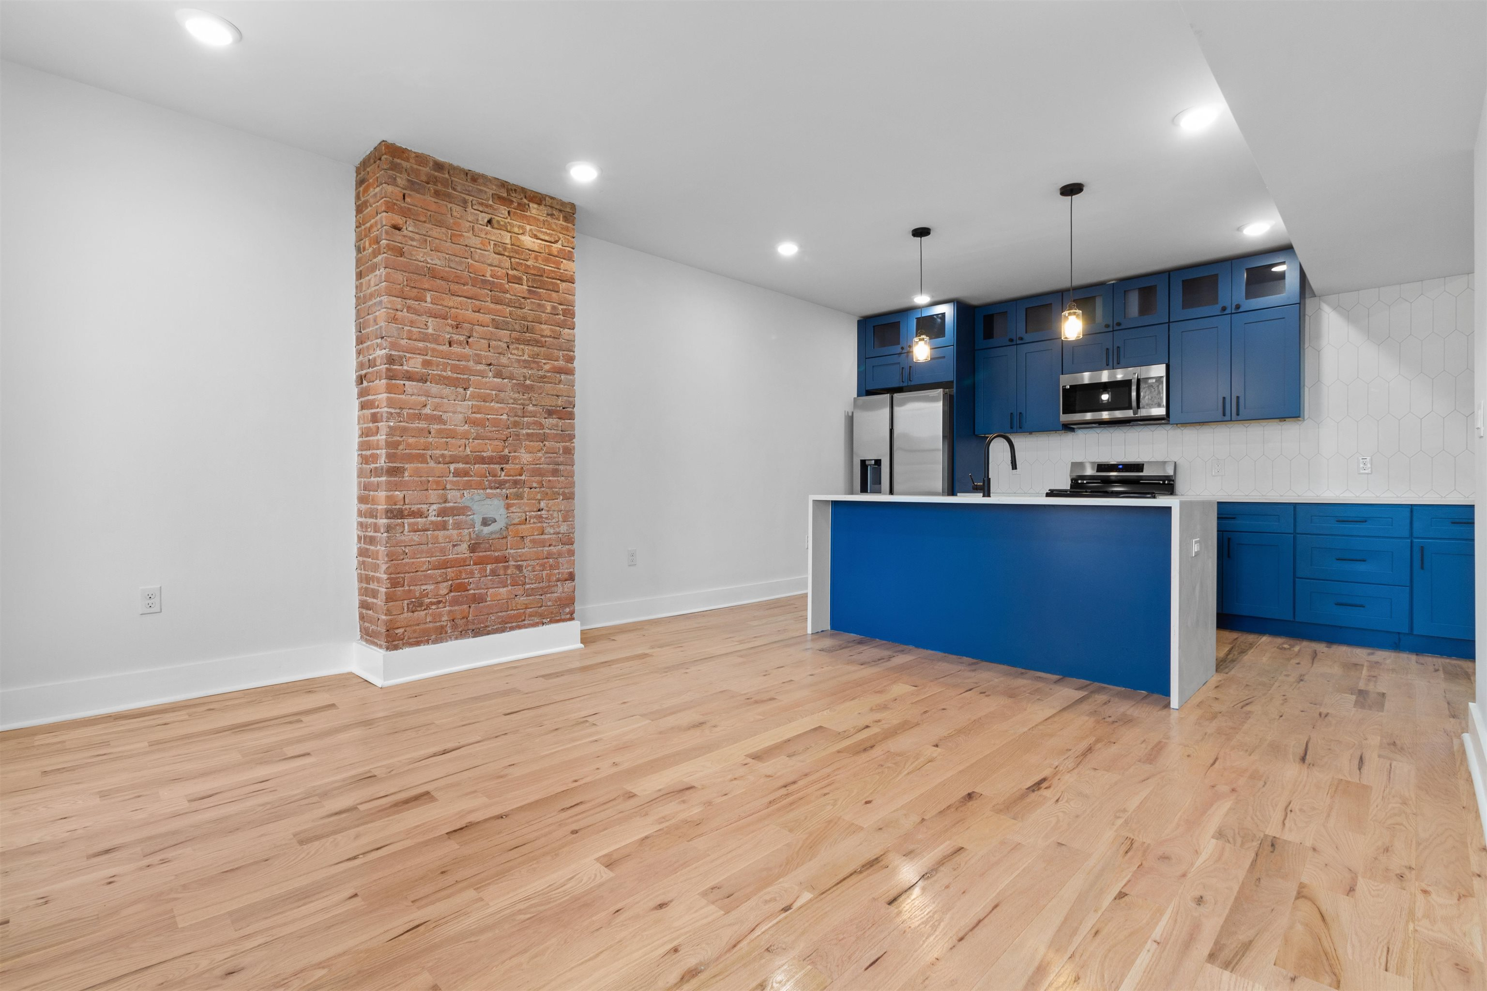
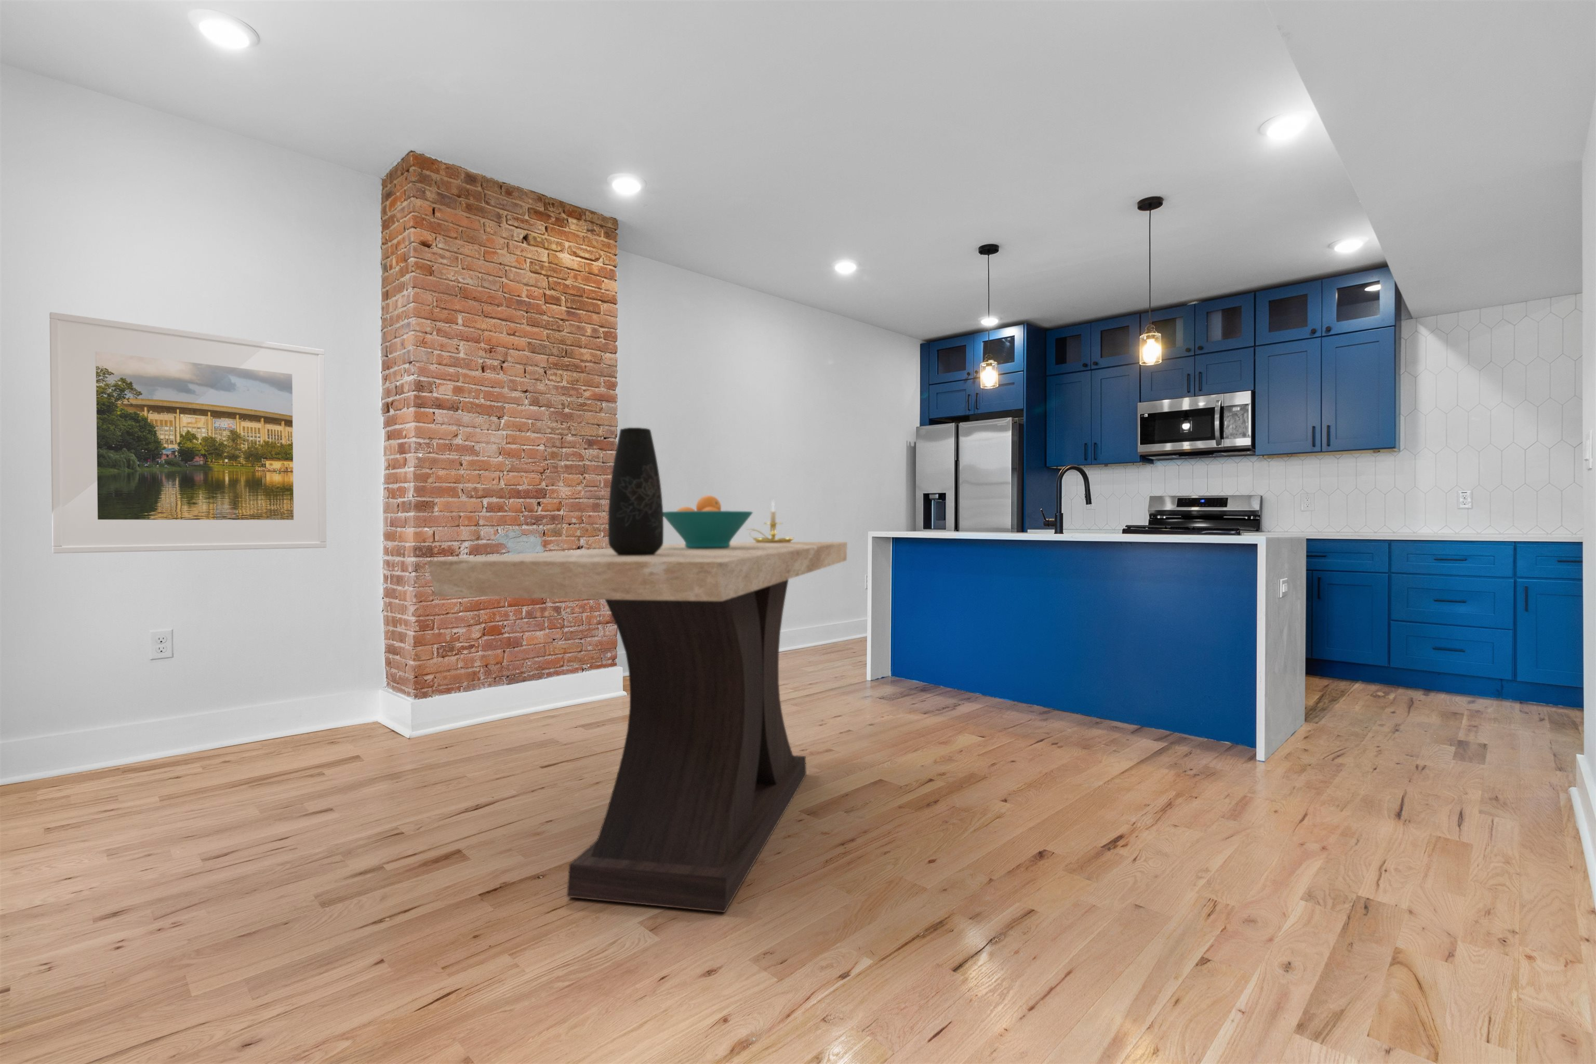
+ candle holder (771, 520)
+ fruit bowl (707, 521)
+ table (708, 686)
+ vase (635, 490)
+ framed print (201, 442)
